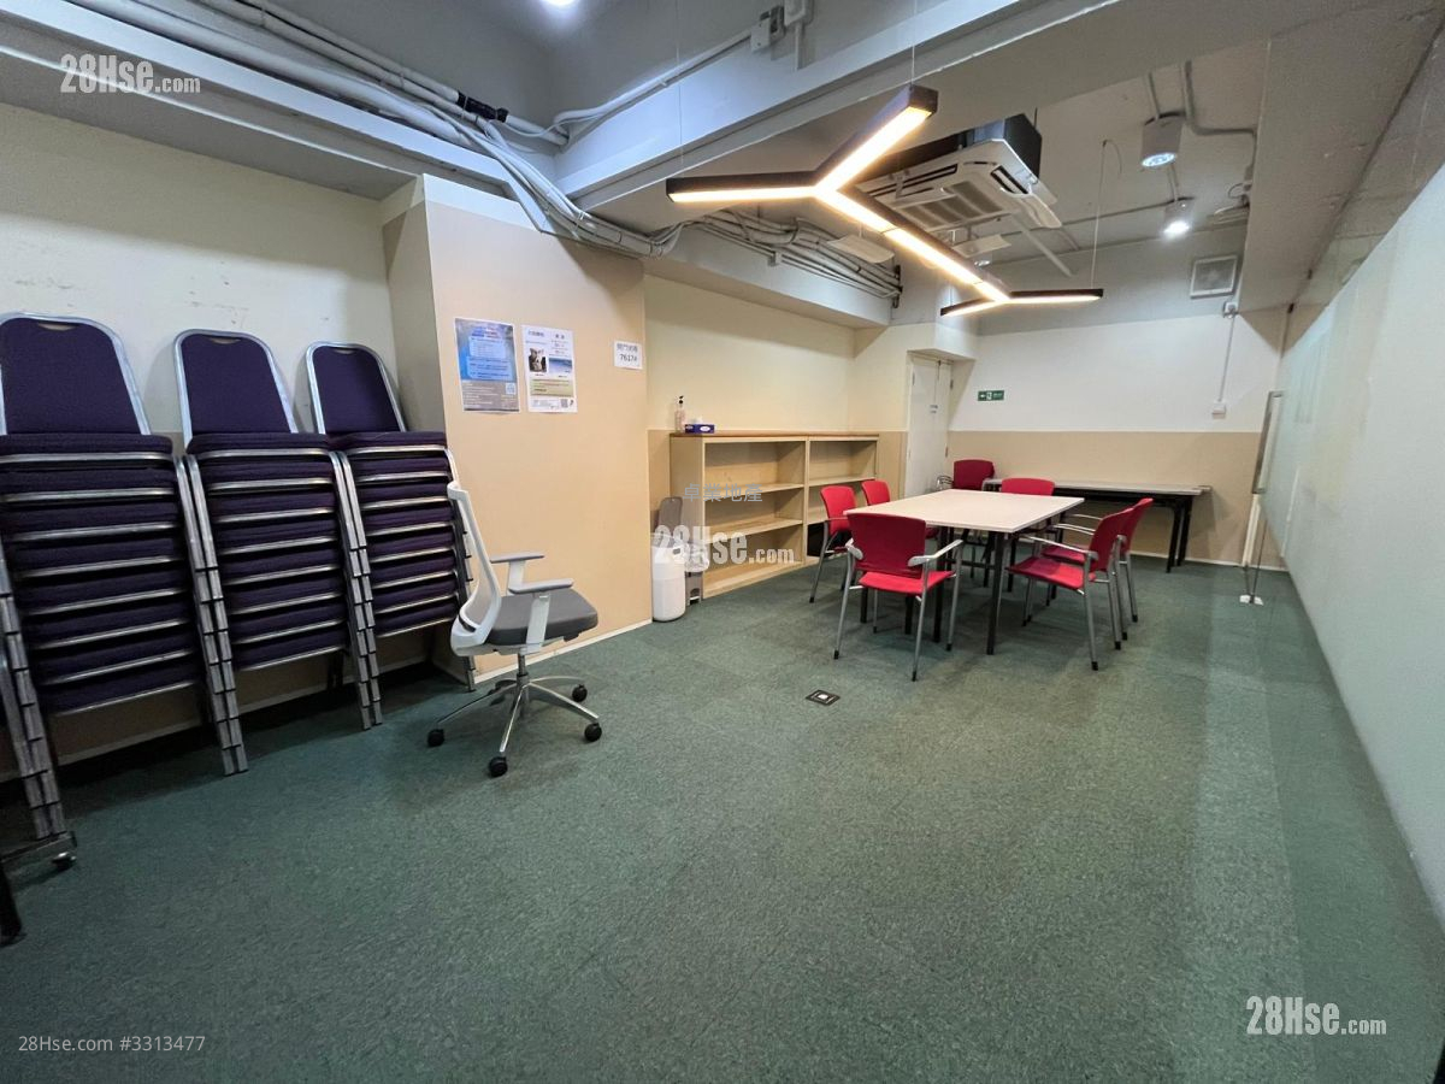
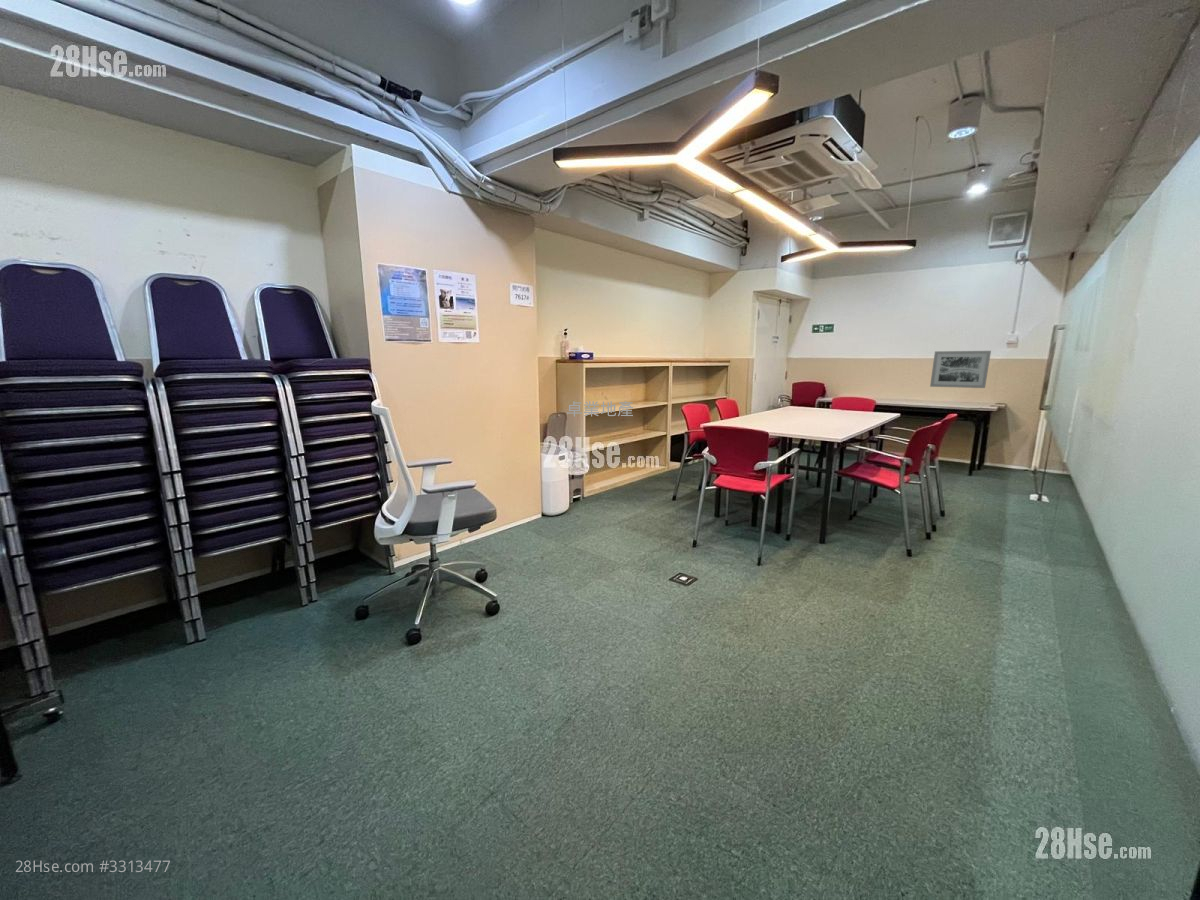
+ wall art (959, 369)
